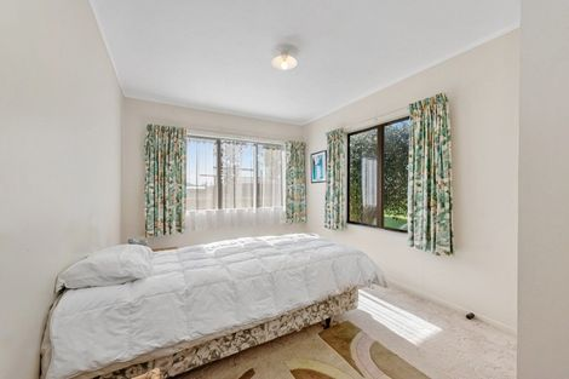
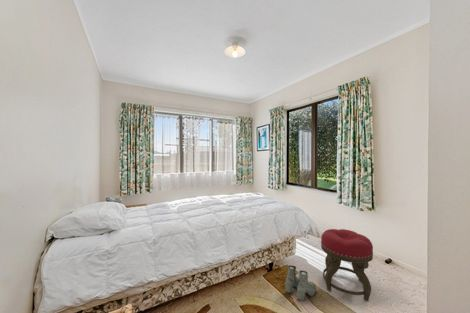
+ boots (300, 279)
+ stool (345, 259)
